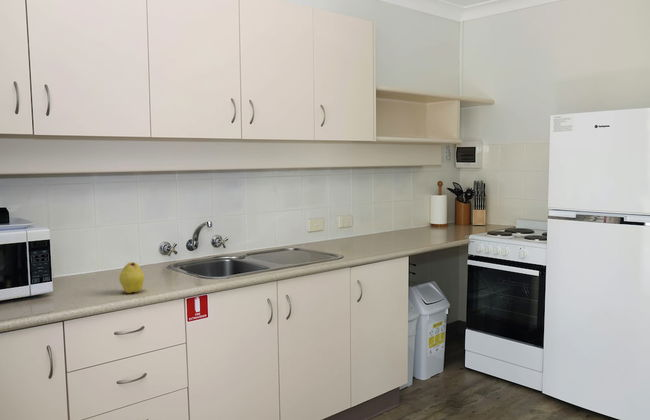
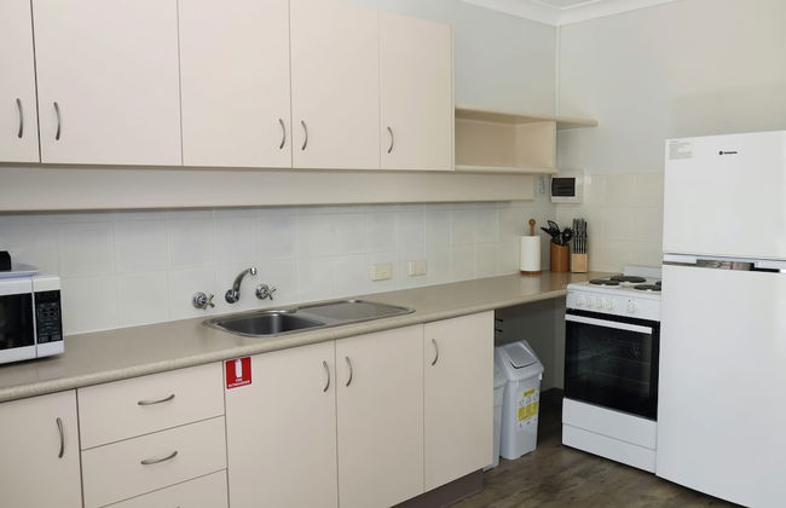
- fruit (131, 277)
